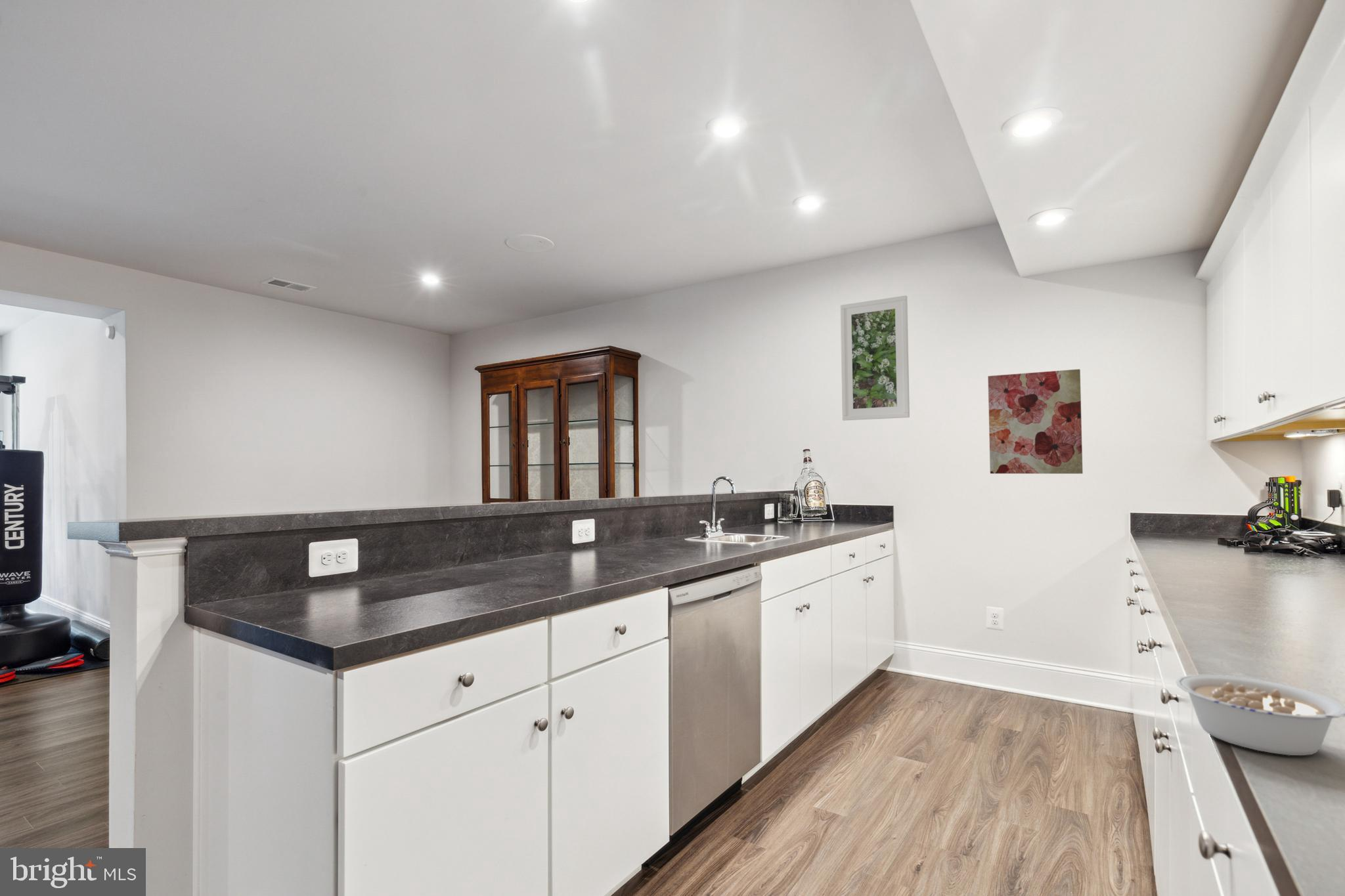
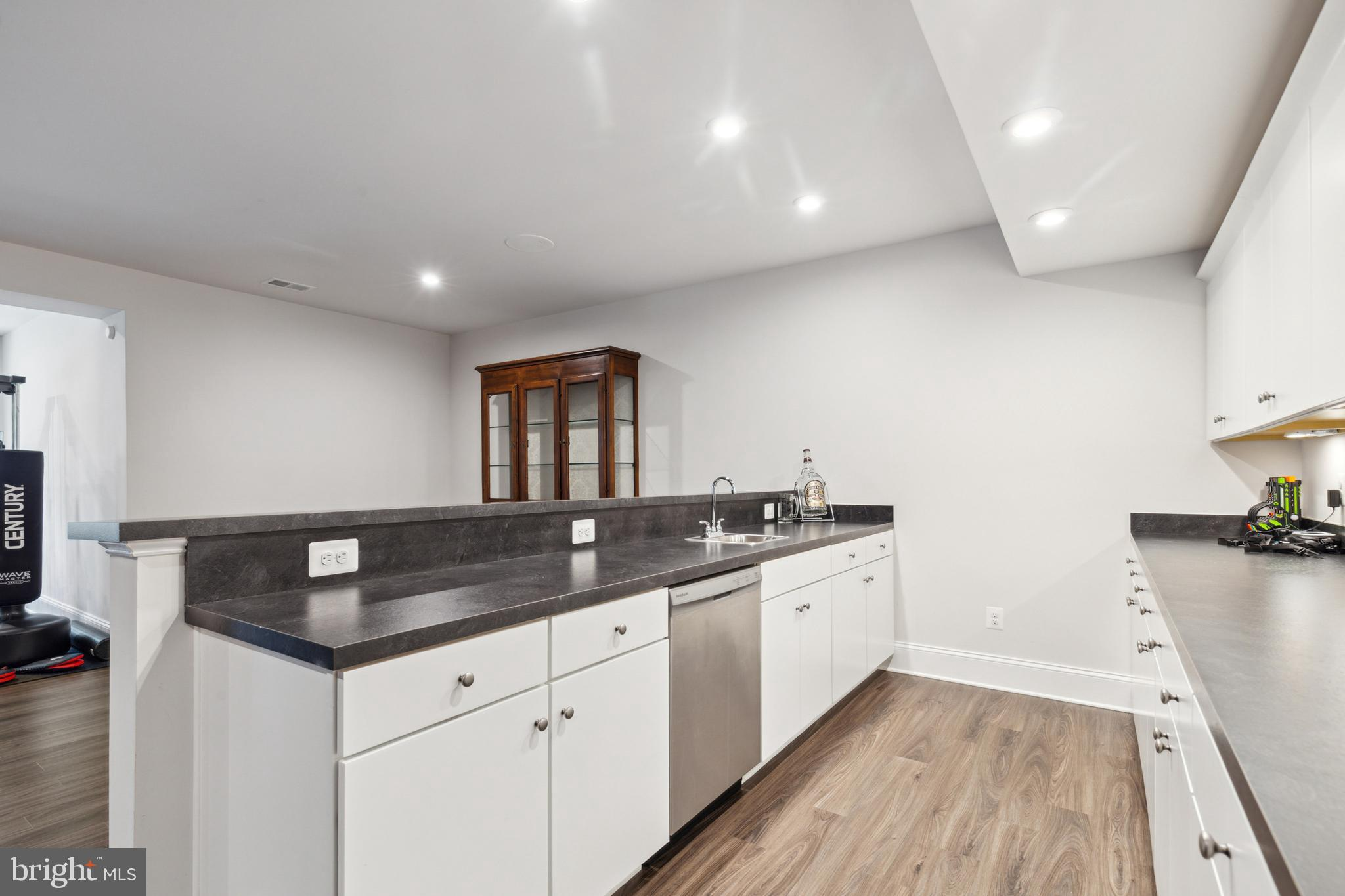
- legume (1264, 712)
- wall art (1034, 423)
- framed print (873, 360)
